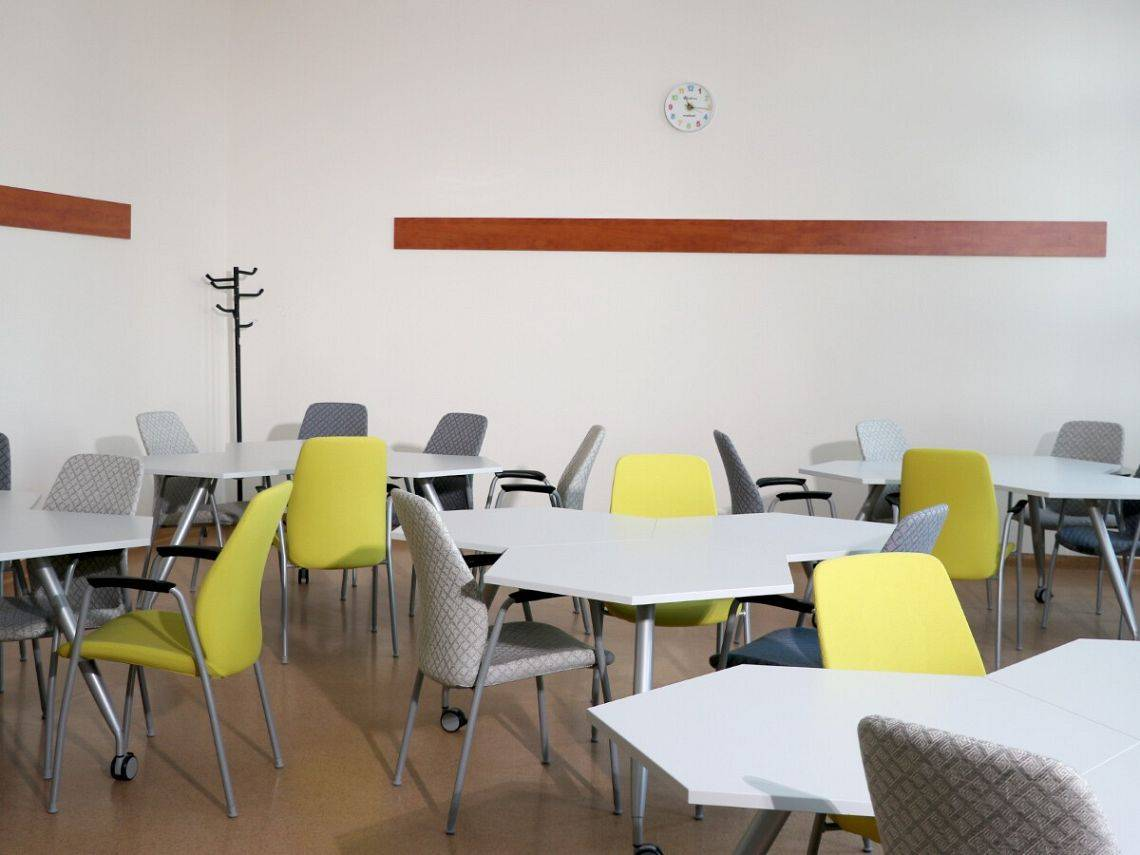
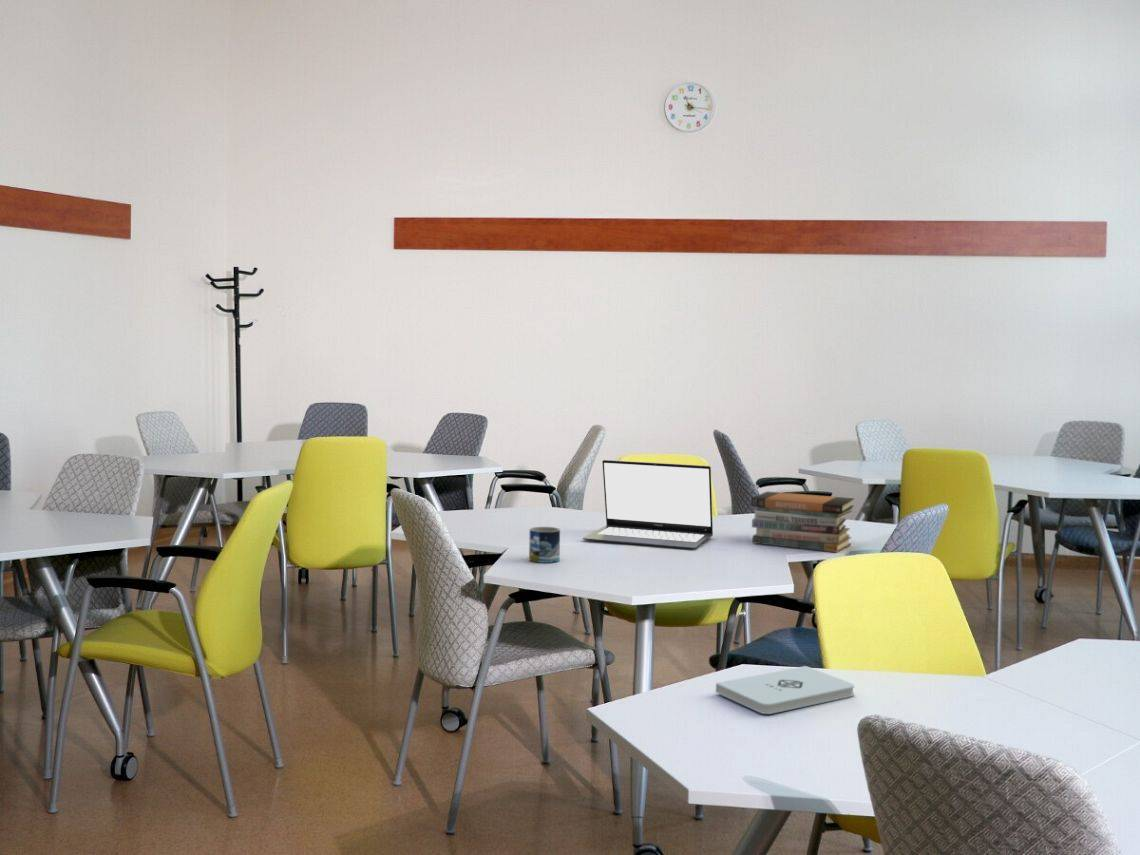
+ notepad (786, 689)
+ laptop (649, 501)
+ book stack (801, 520)
+ mug (547, 543)
